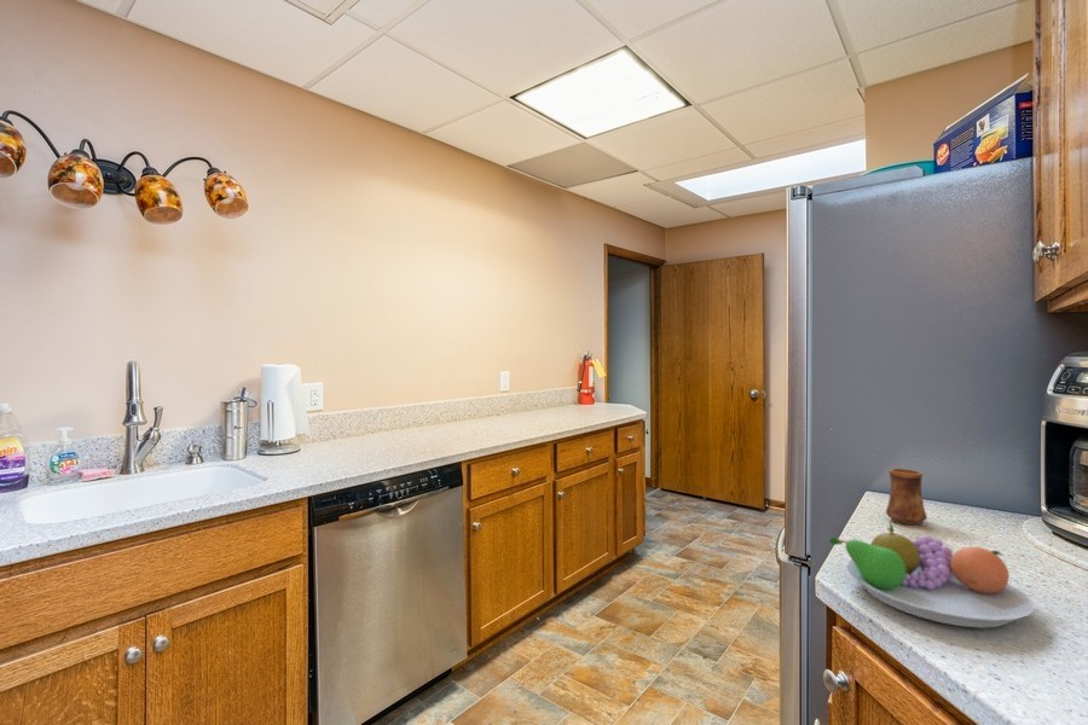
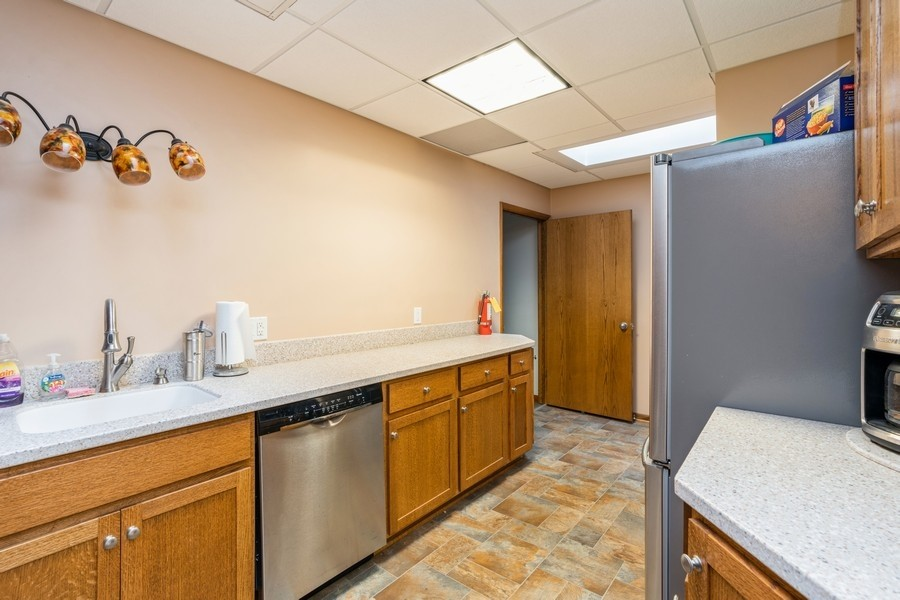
- cup (905, 495)
- fruit bowl (924, 566)
